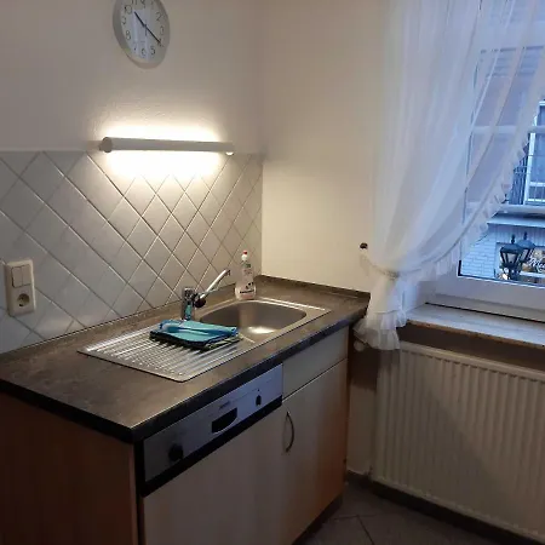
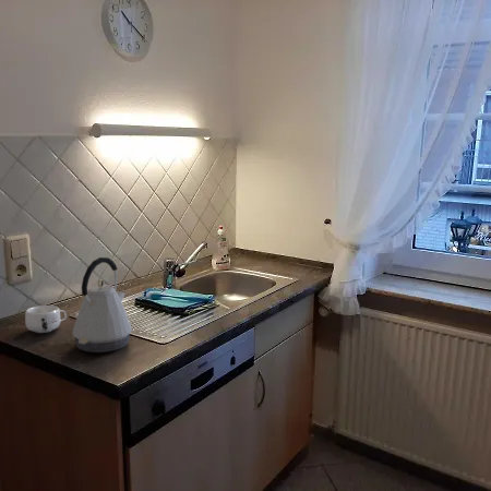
+ mug (47, 319)
+ kettle (103, 301)
